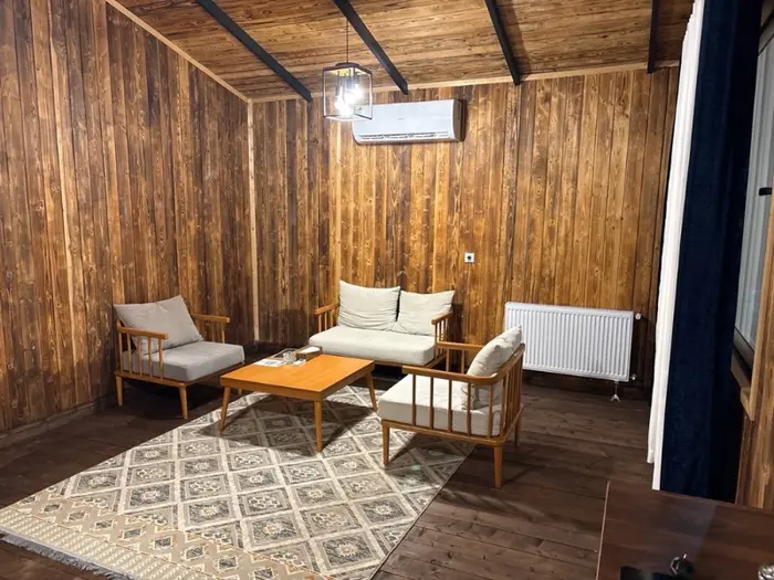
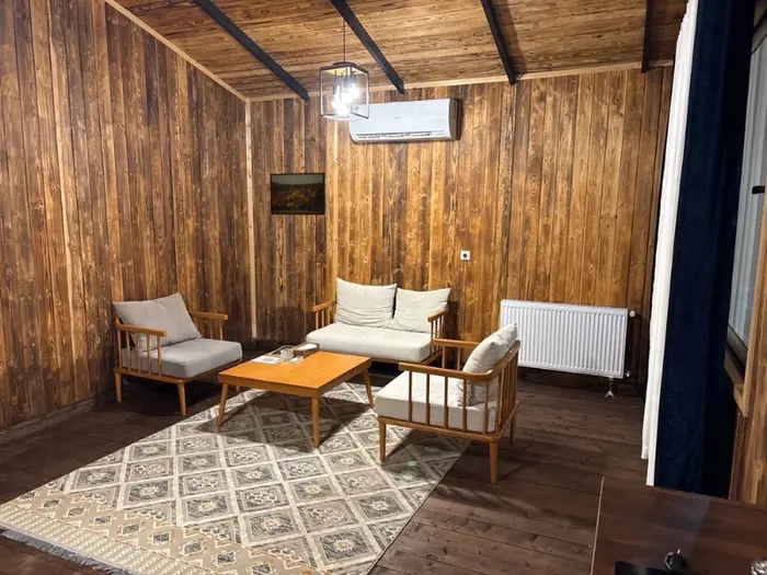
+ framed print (297, 194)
